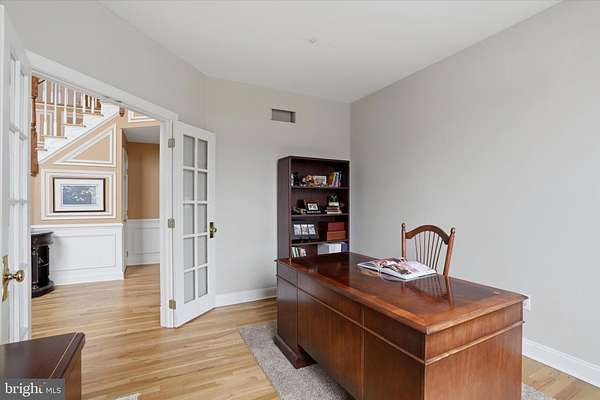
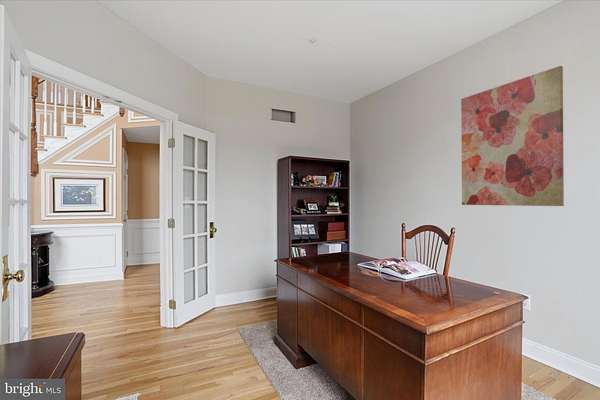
+ wall art (505, 145)
